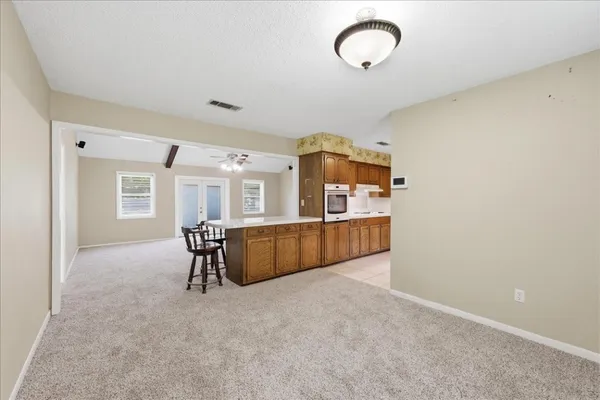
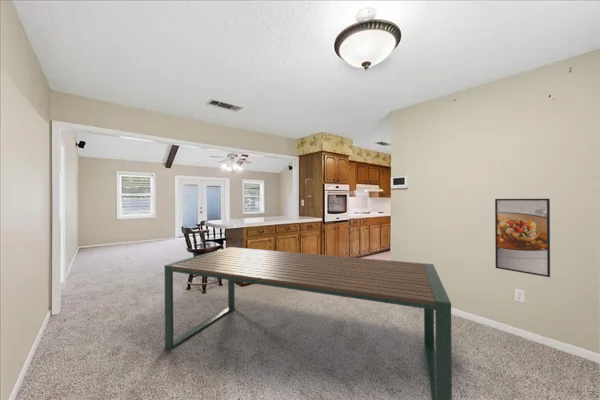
+ dining table (301, 290)
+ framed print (520, 235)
